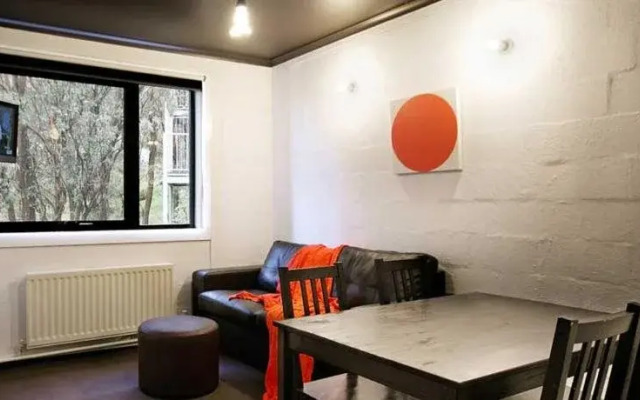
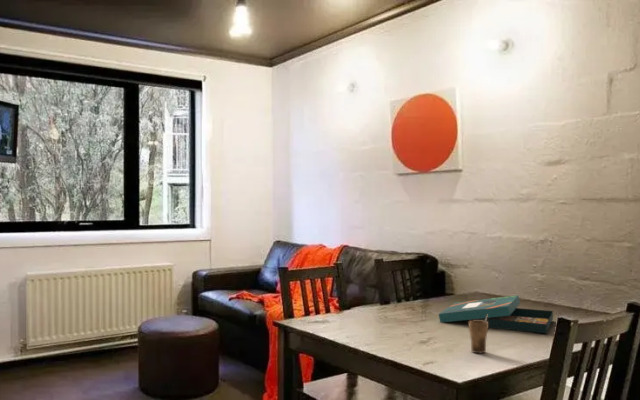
+ board game (496, 310)
+ cup (478, 332)
